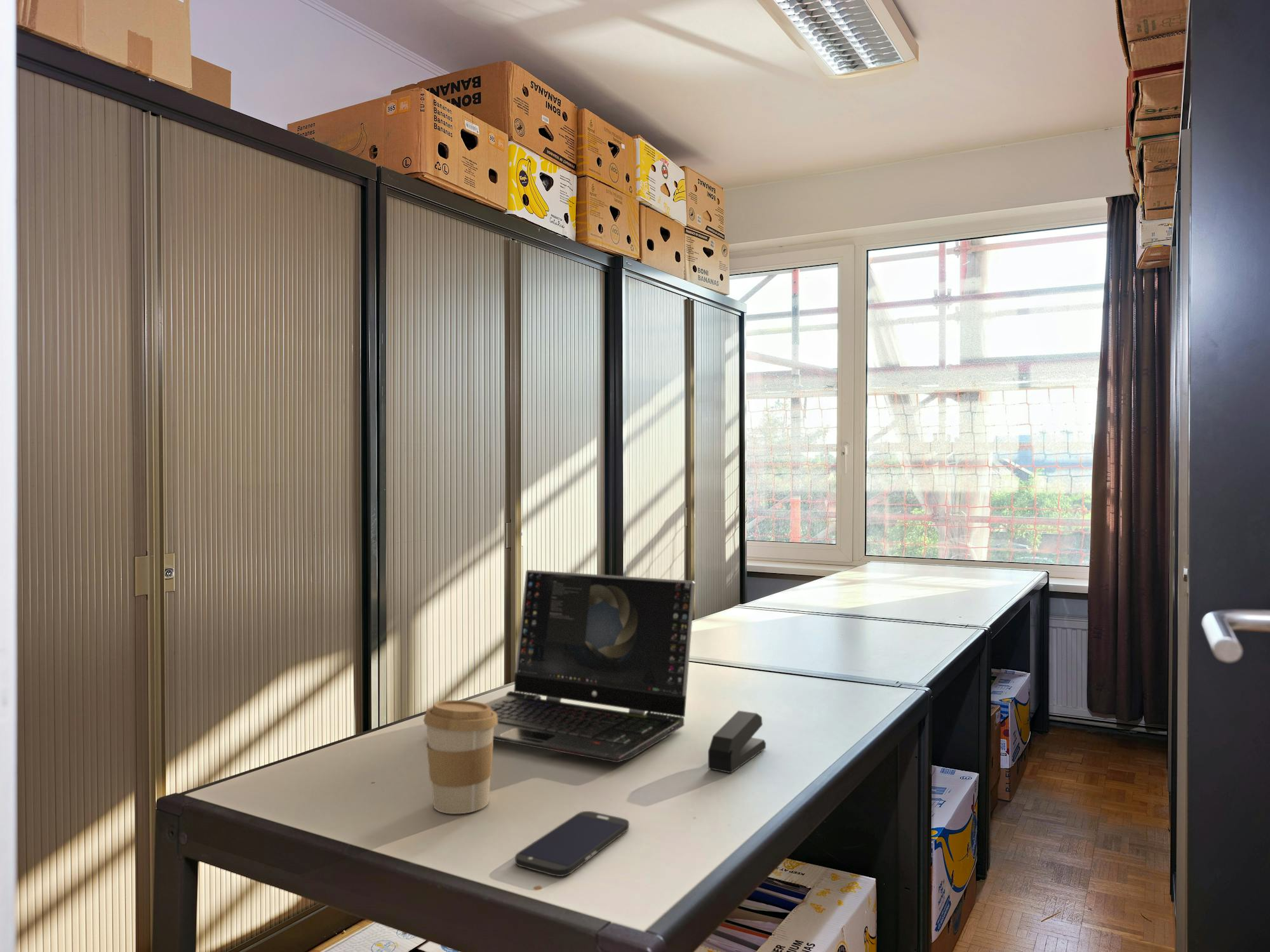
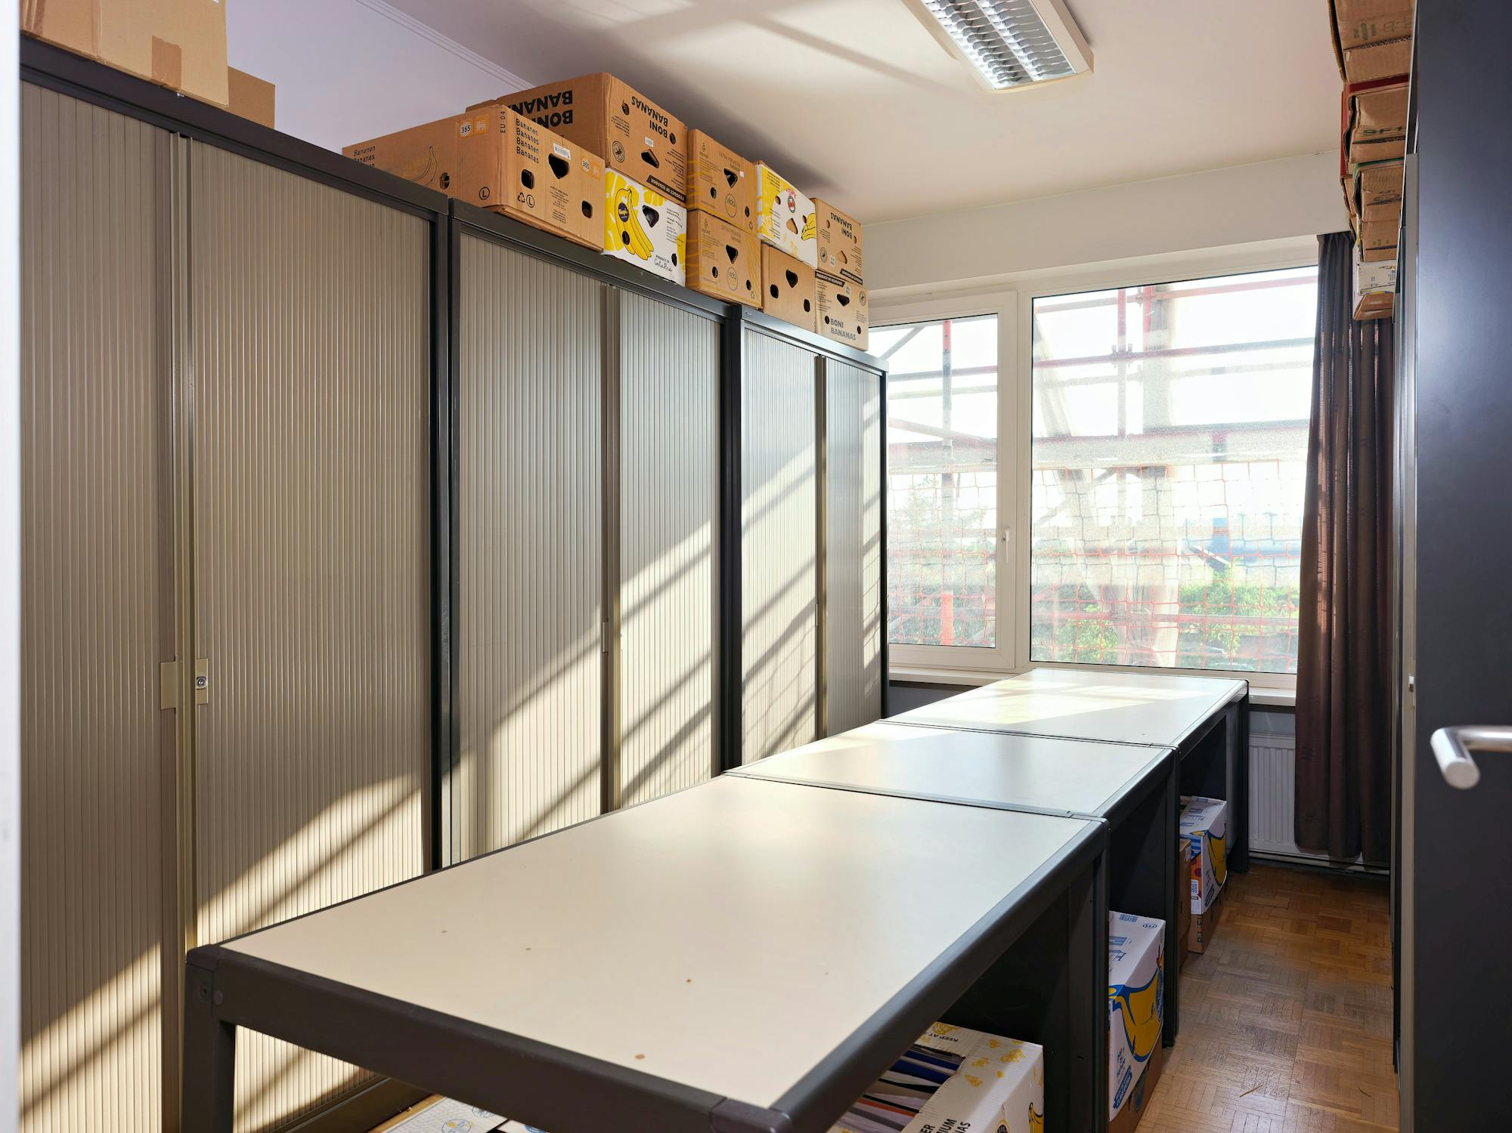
- smartphone (575, 840)
- stapler (737, 738)
- coffee cup (461, 752)
- laptop computer (566, 656)
